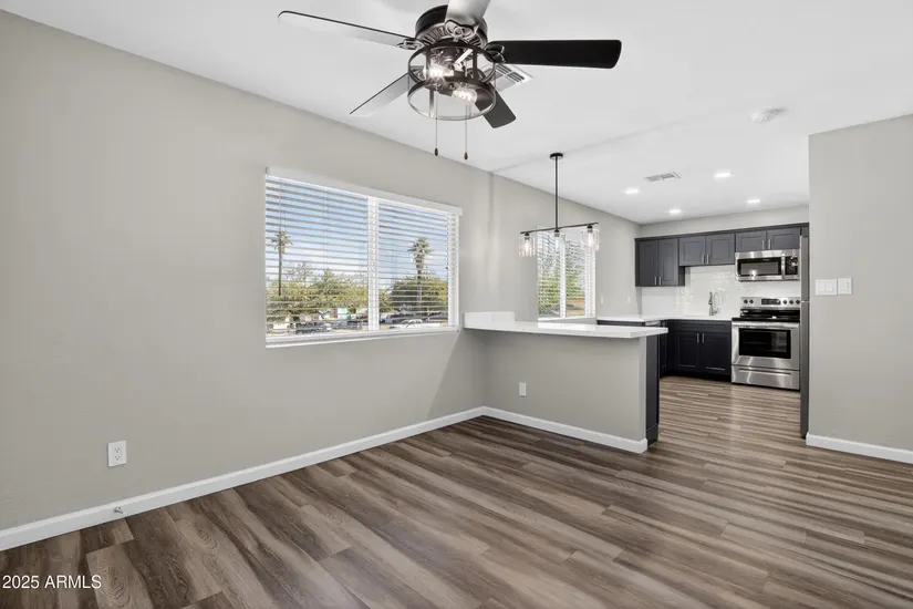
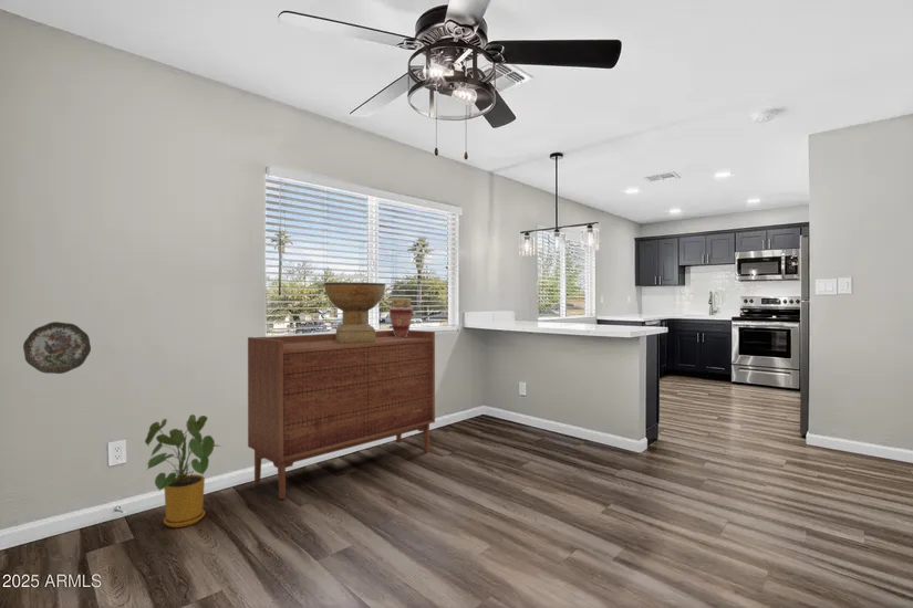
+ decorative plate (58, 347)
+ decorative bowl (355, 312)
+ vase (401, 317)
+ sideboard (350, 399)
+ house plant (179, 471)
